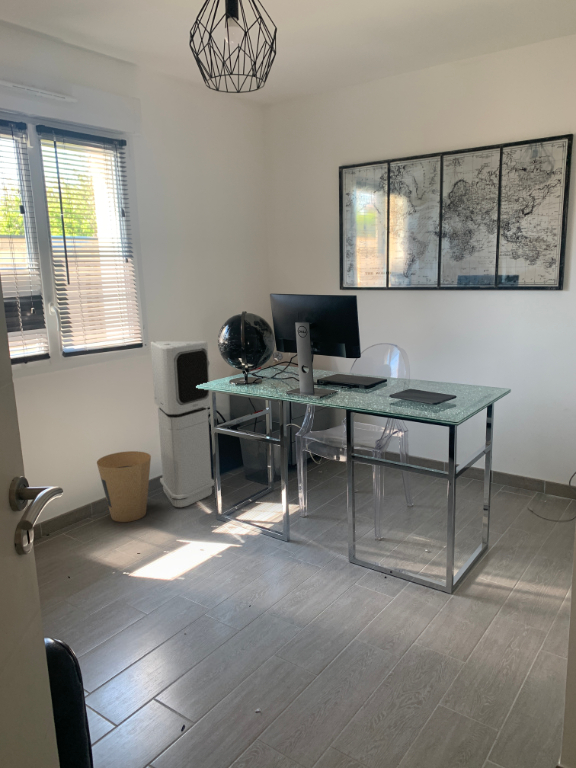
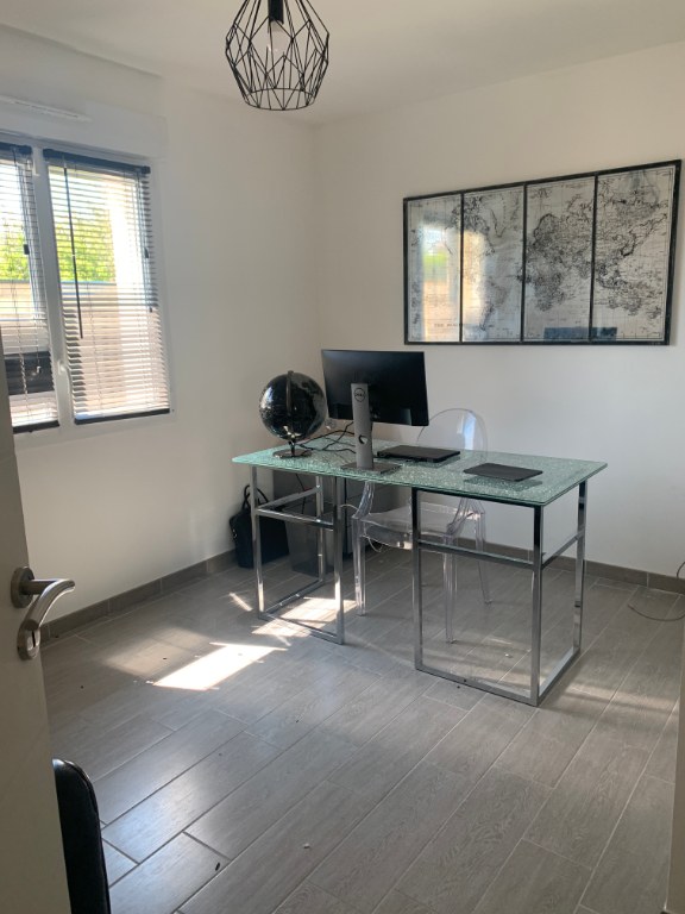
- air purifier (176, 421)
- trash can (126, 487)
